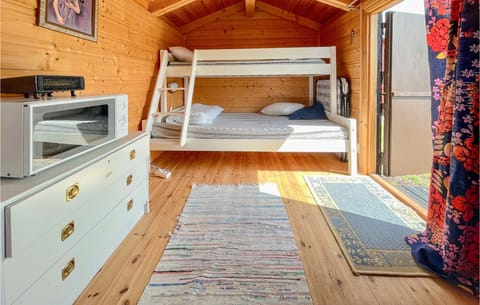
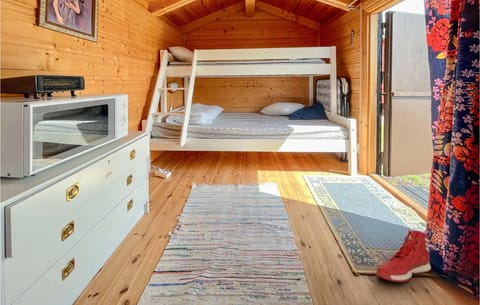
+ sneaker (404, 252)
